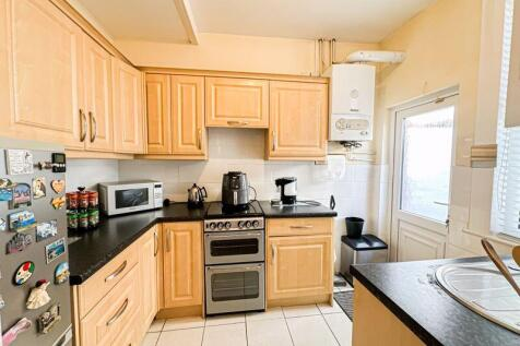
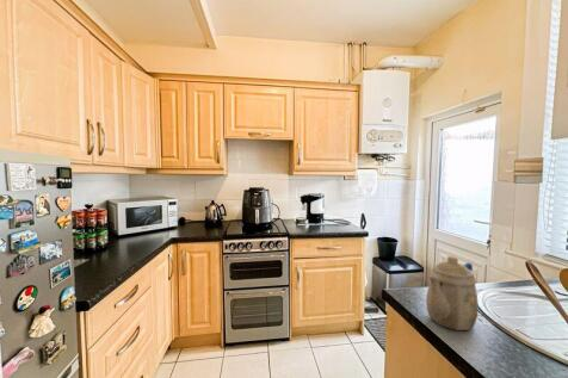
+ teapot (451, 289)
